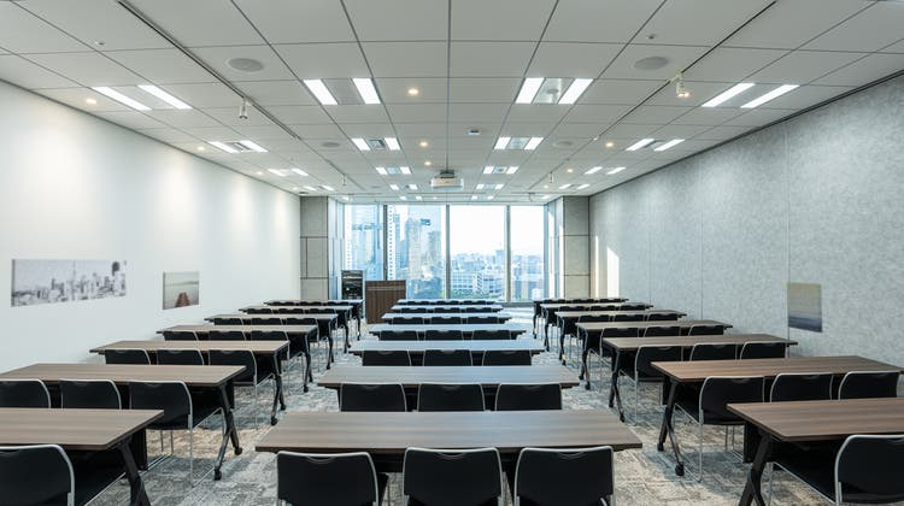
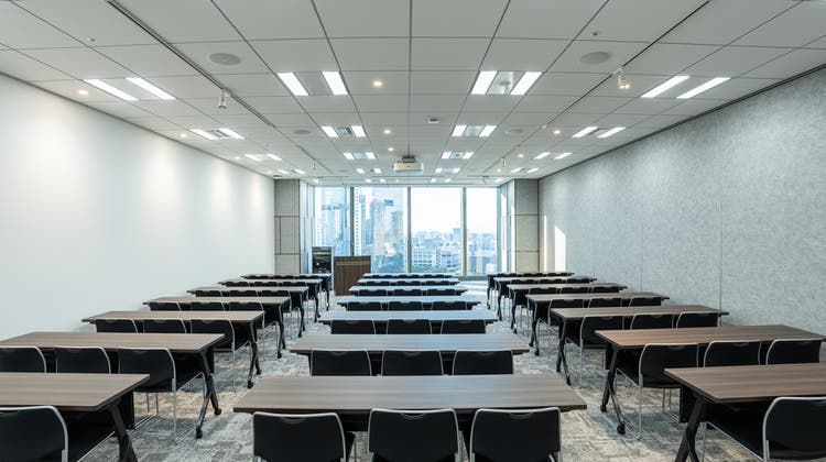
- wall art (77, 280)
- wall art (182, 289)
- wall art (803, 306)
